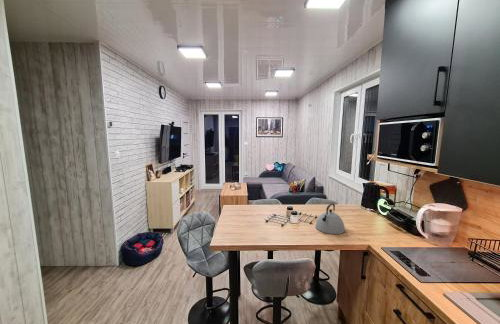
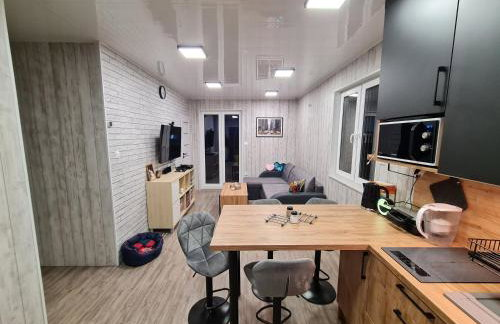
- kettle (330, 216)
